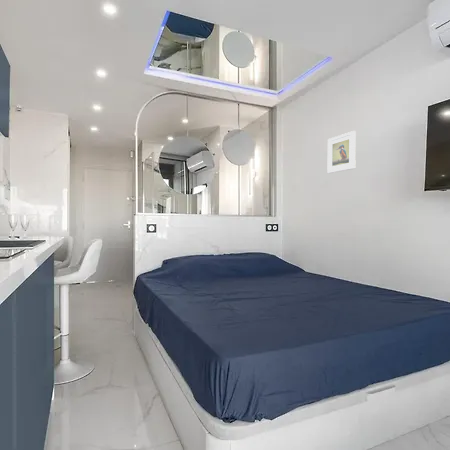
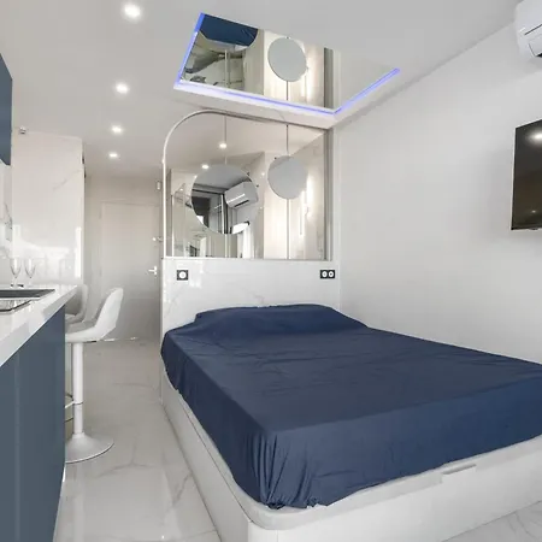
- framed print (340, 153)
